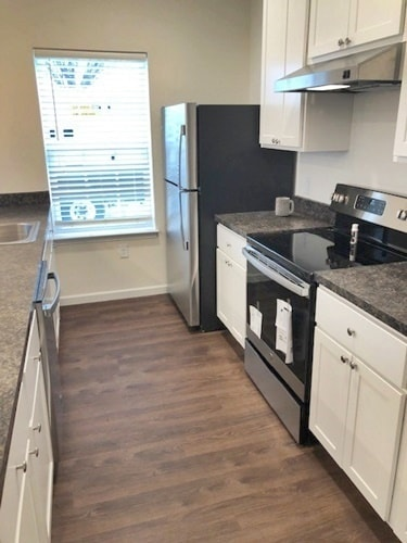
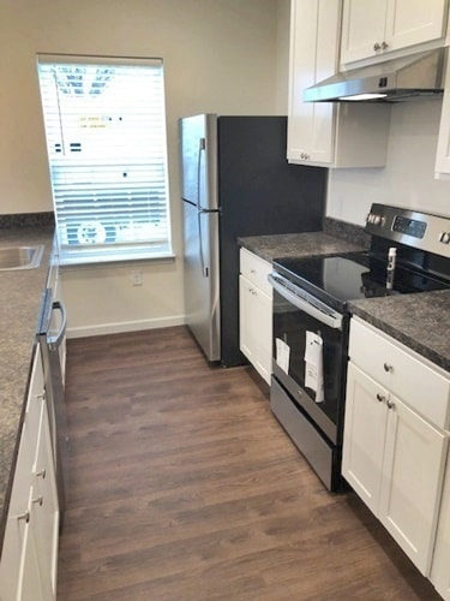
- mug (283, 206)
